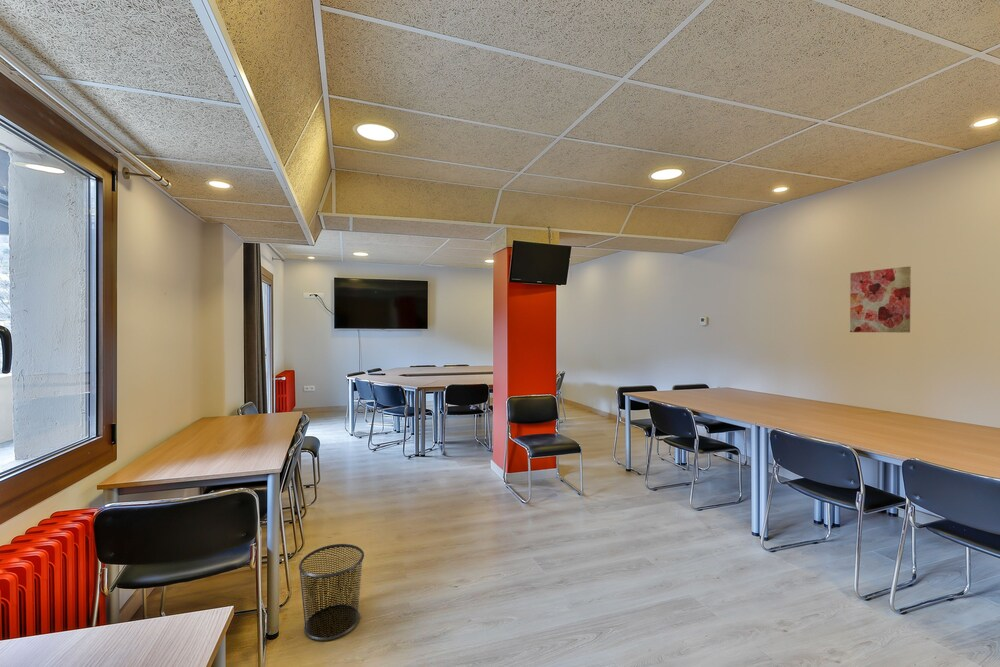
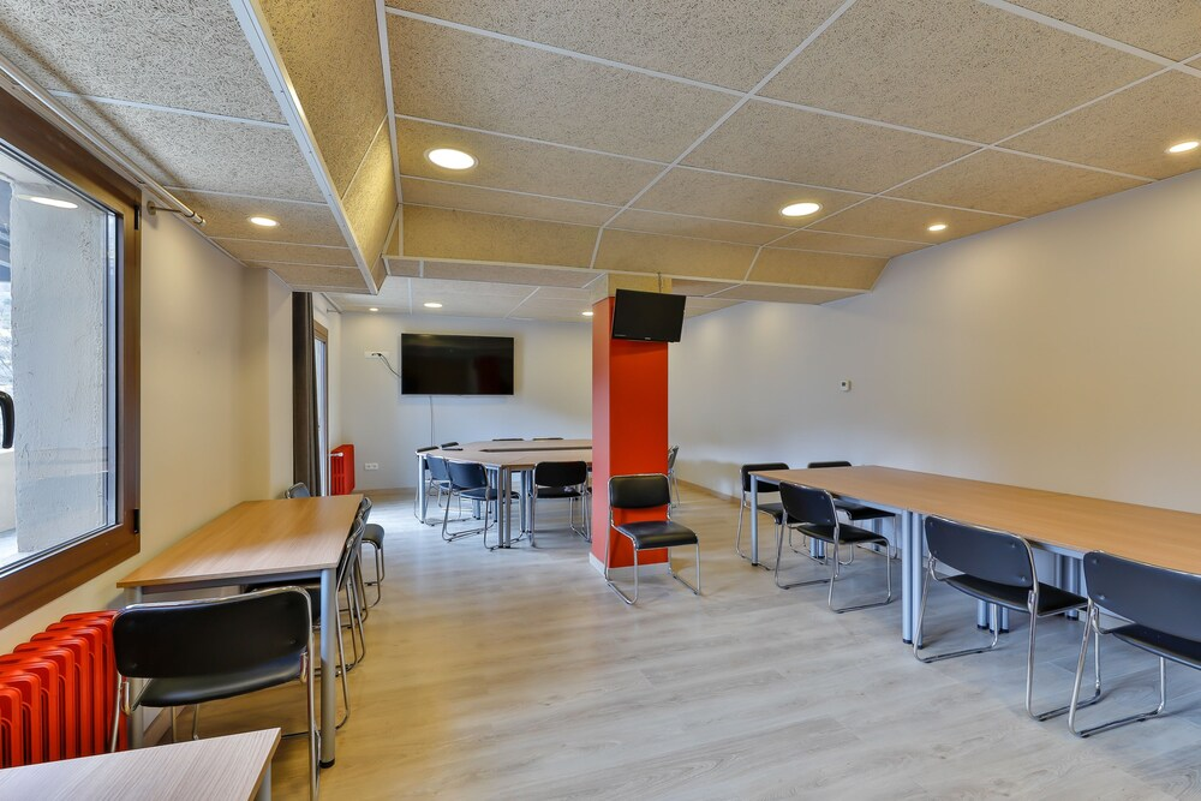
- wall art (878, 301)
- waste bin (332, 590)
